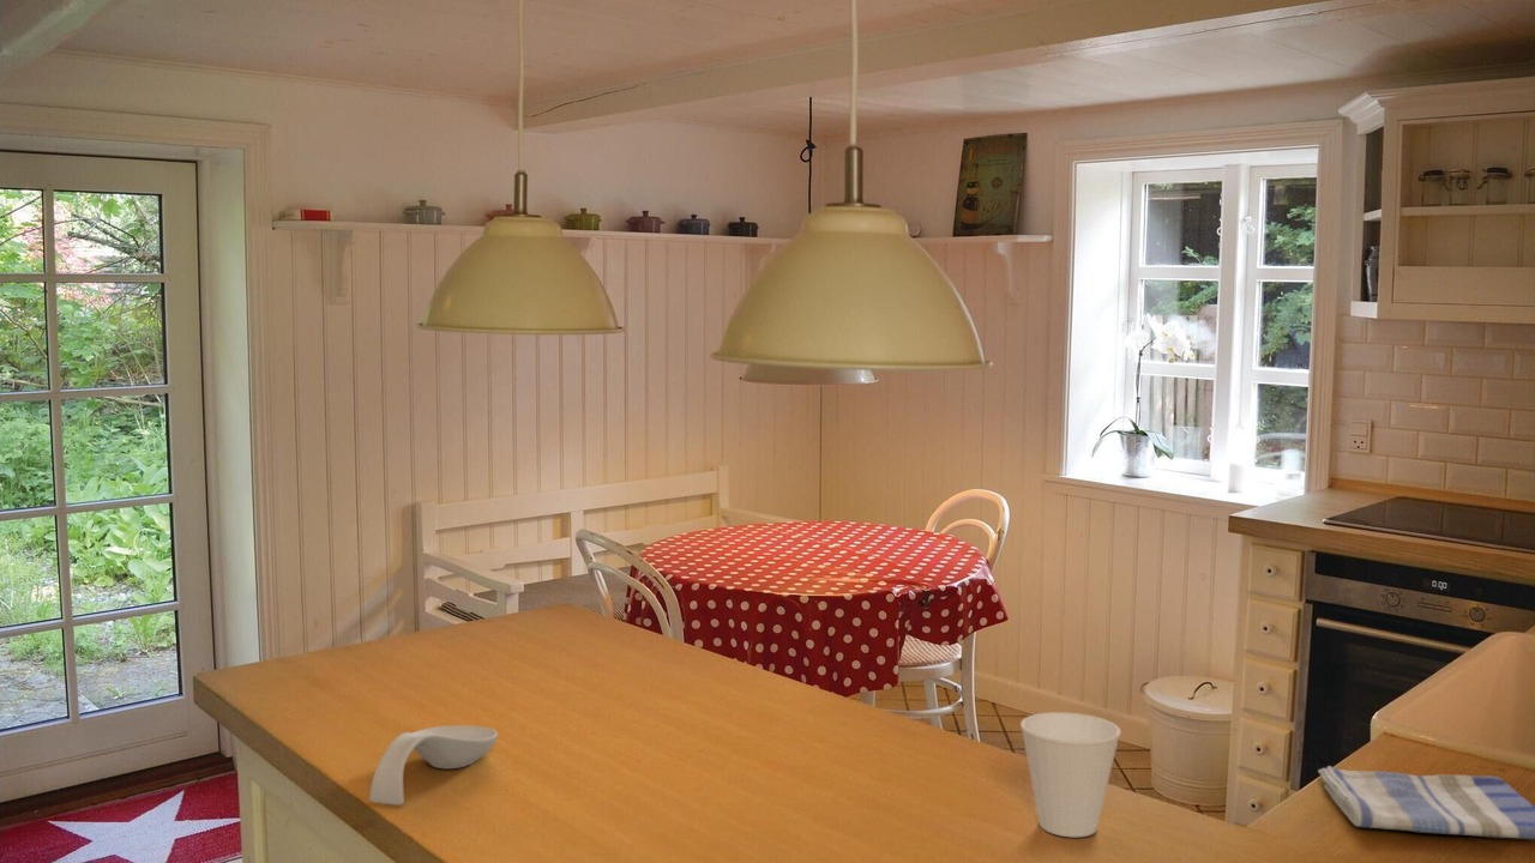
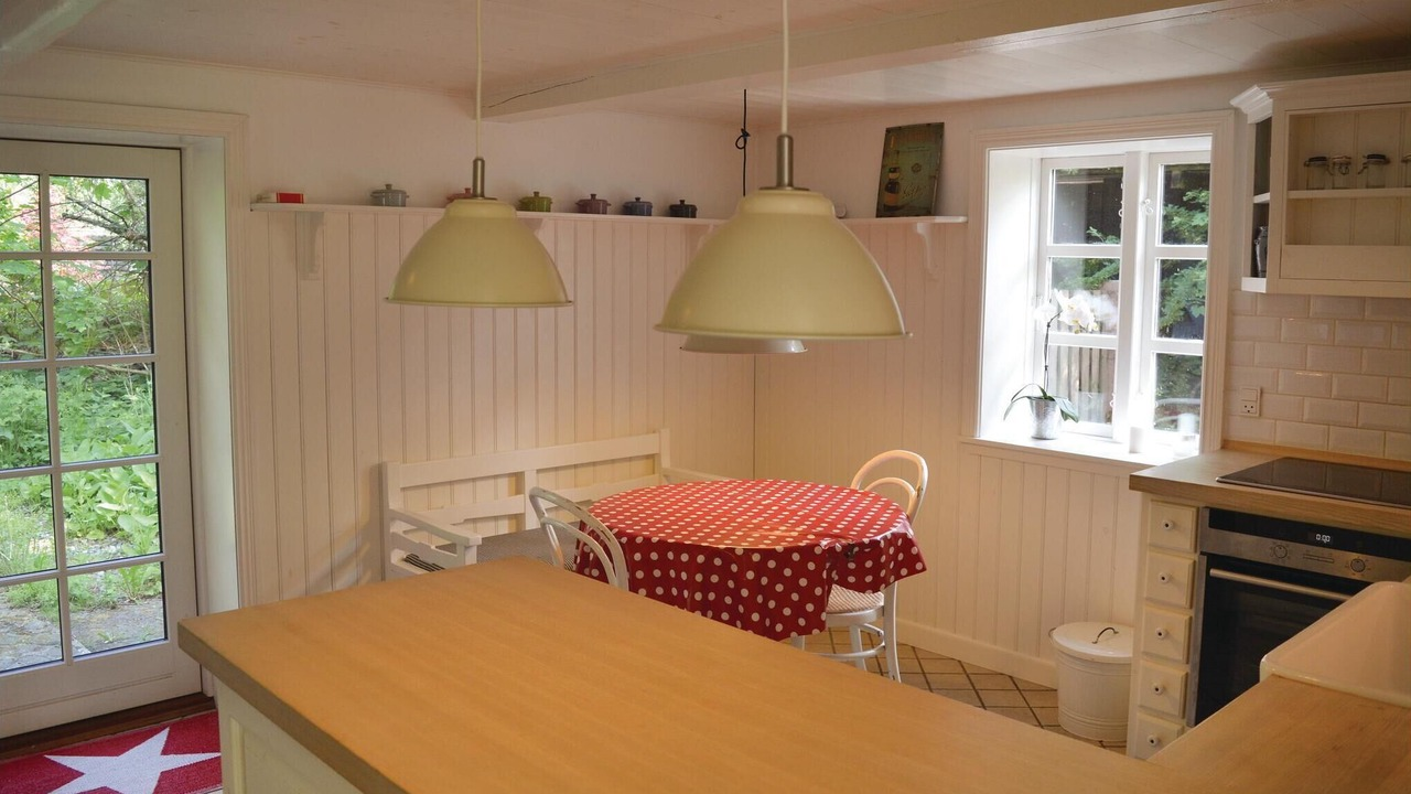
- dish towel (1431, 801)
- spoon rest (433, 749)
- cup (1069, 776)
